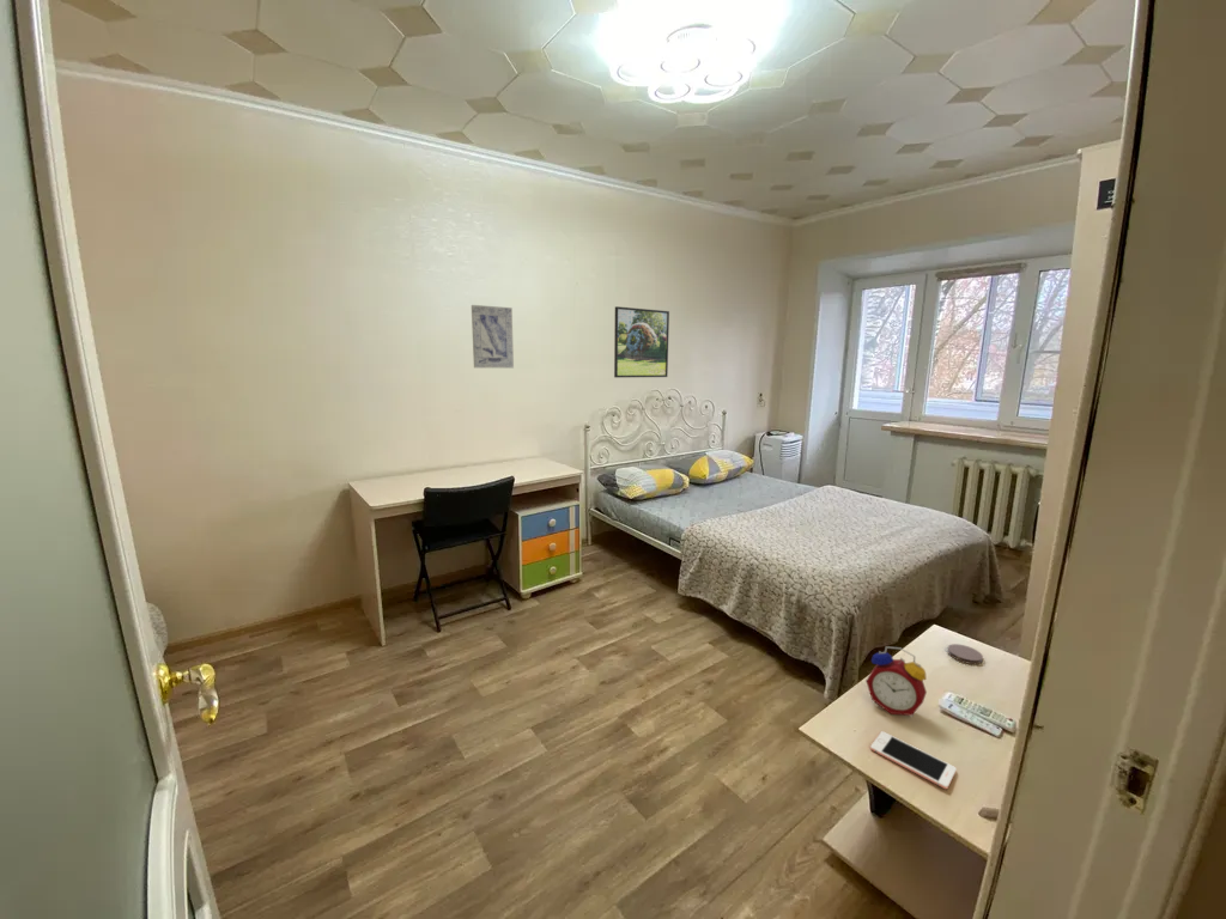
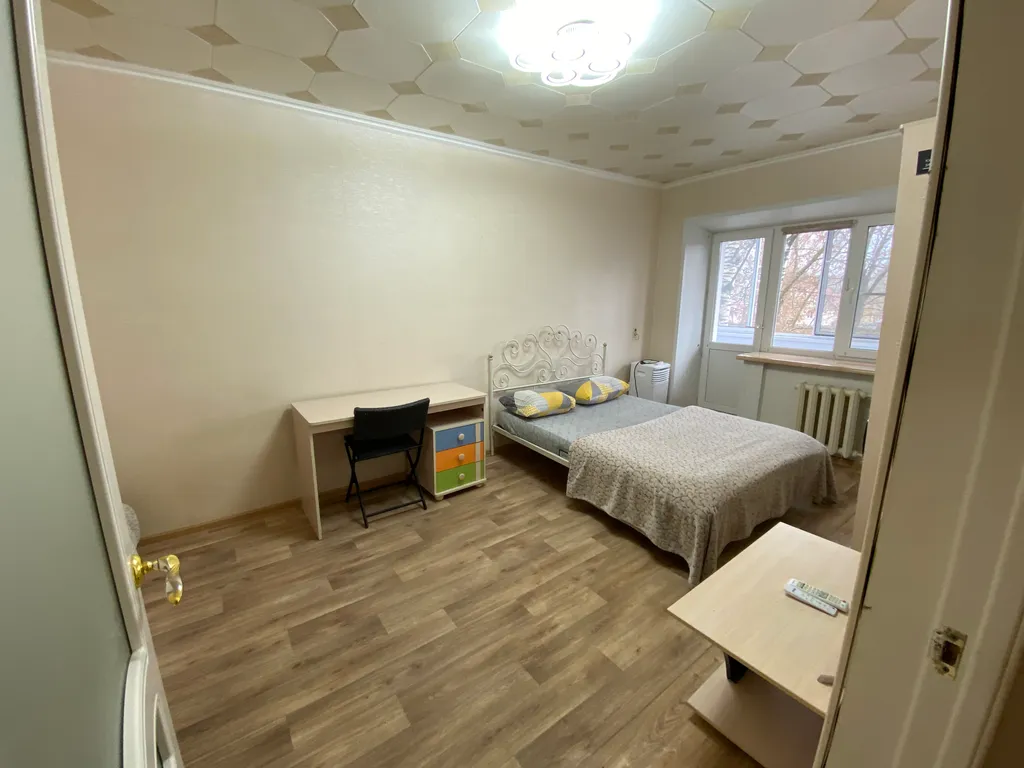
- cell phone (911, 757)
- wall art (492, 337)
- alarm clock (897, 676)
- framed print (642, 343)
- coaster (964, 653)
